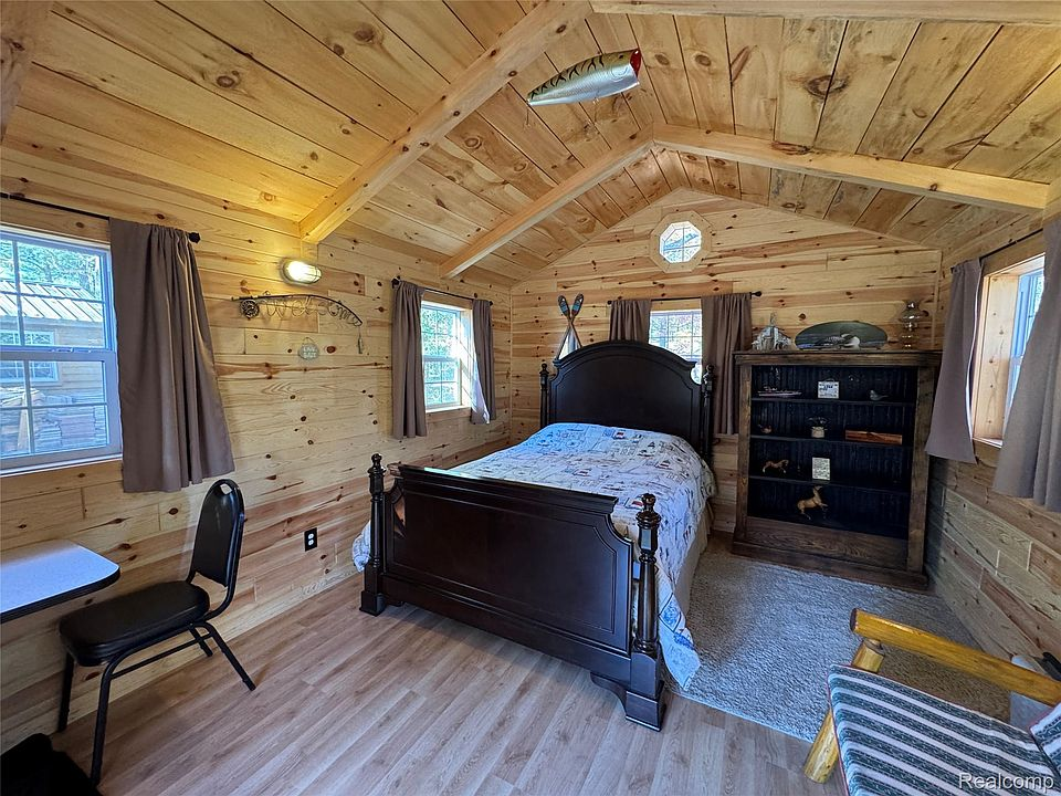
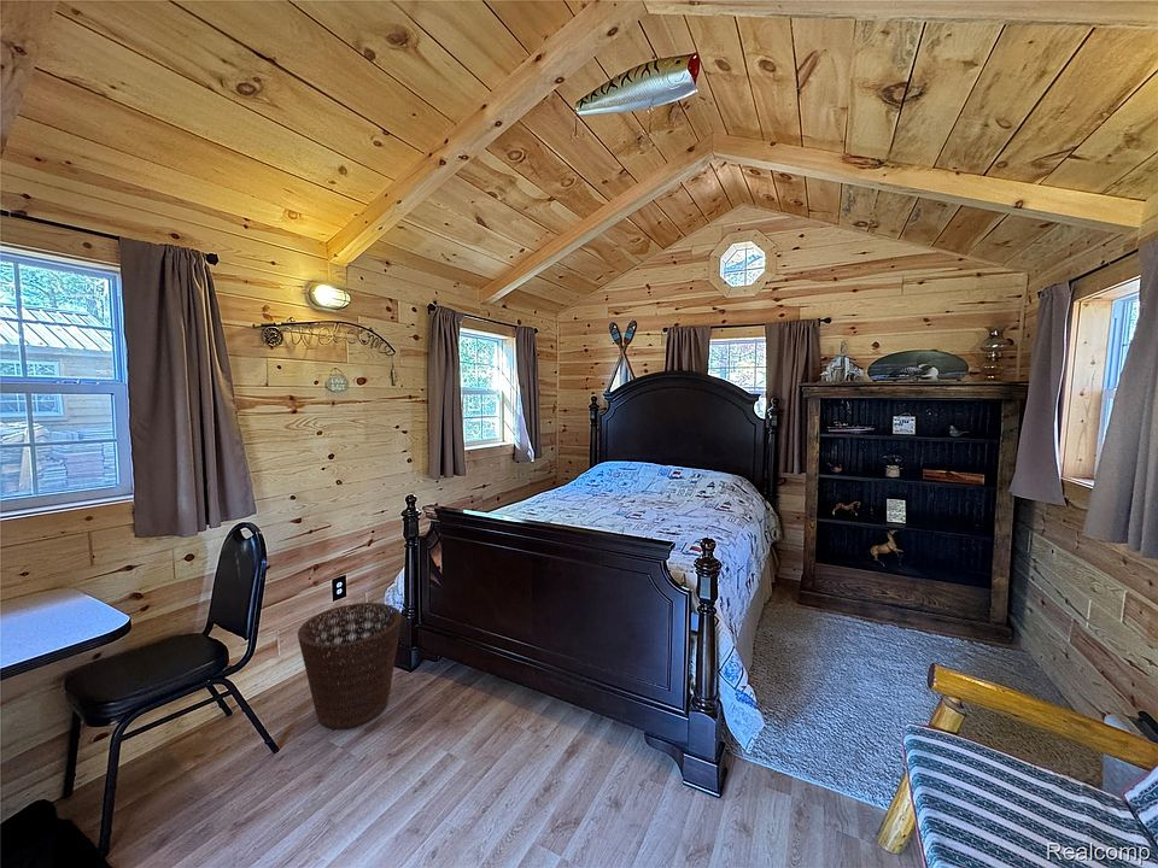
+ basket (352, 664)
